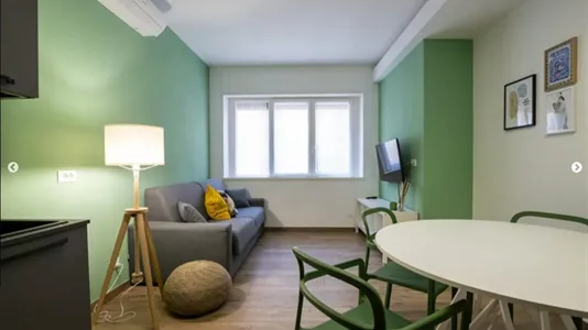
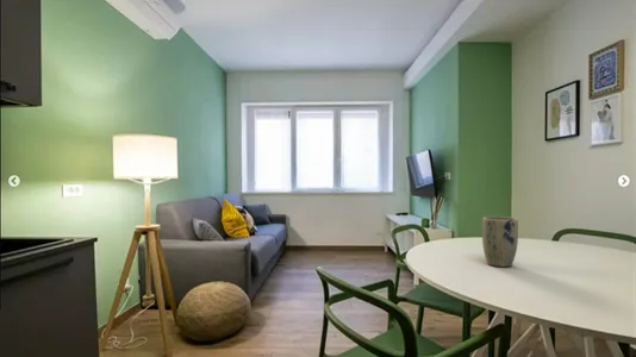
+ plant pot (499, 240)
